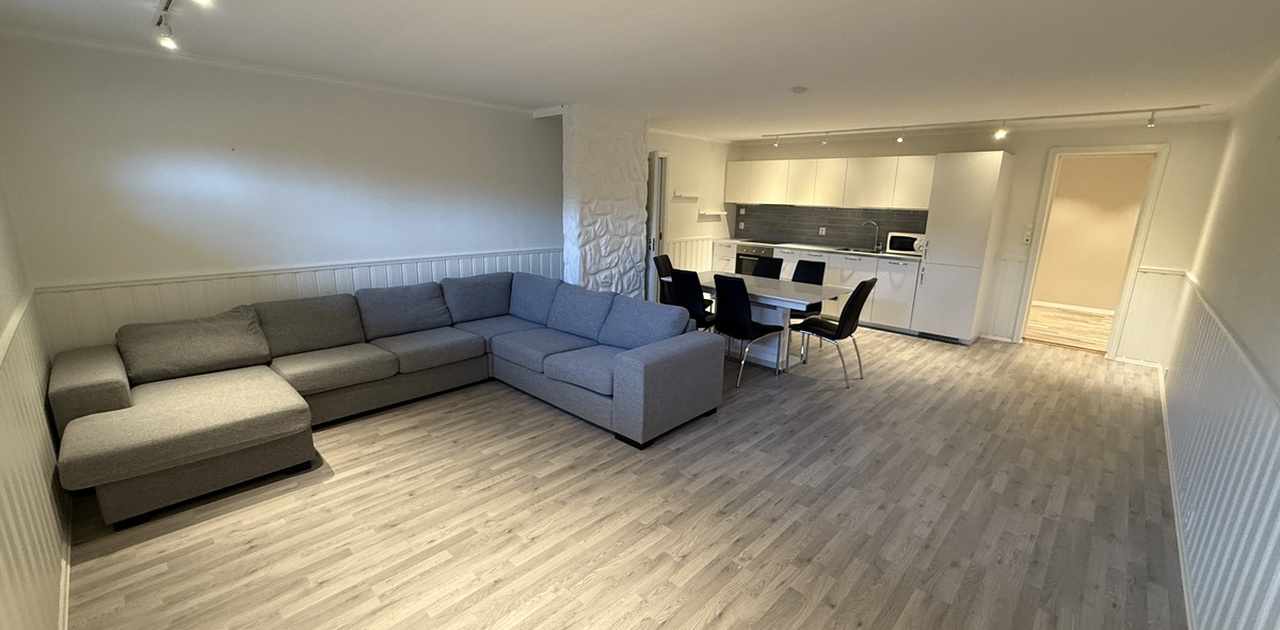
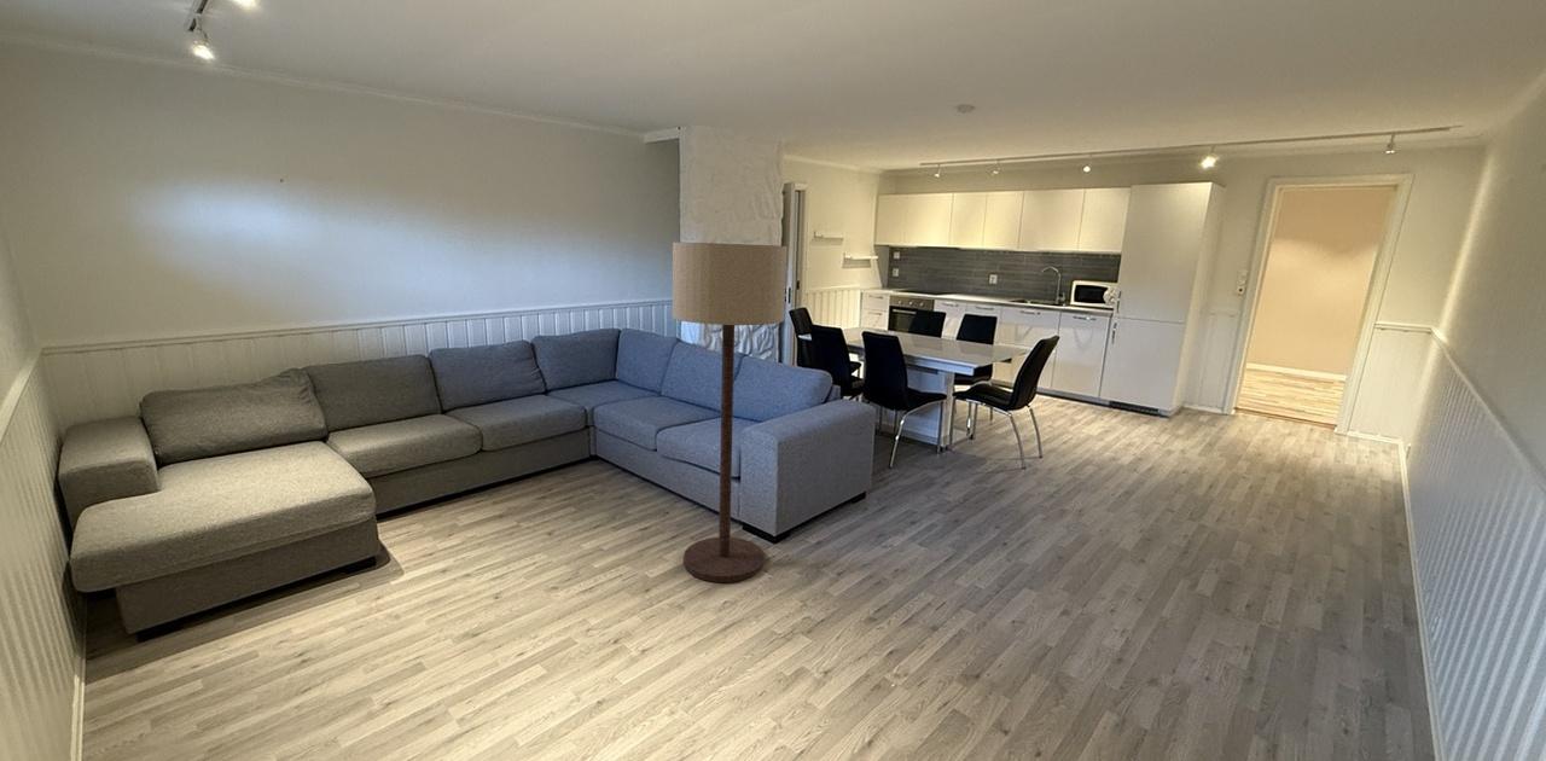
+ floor lamp (726, 411)
